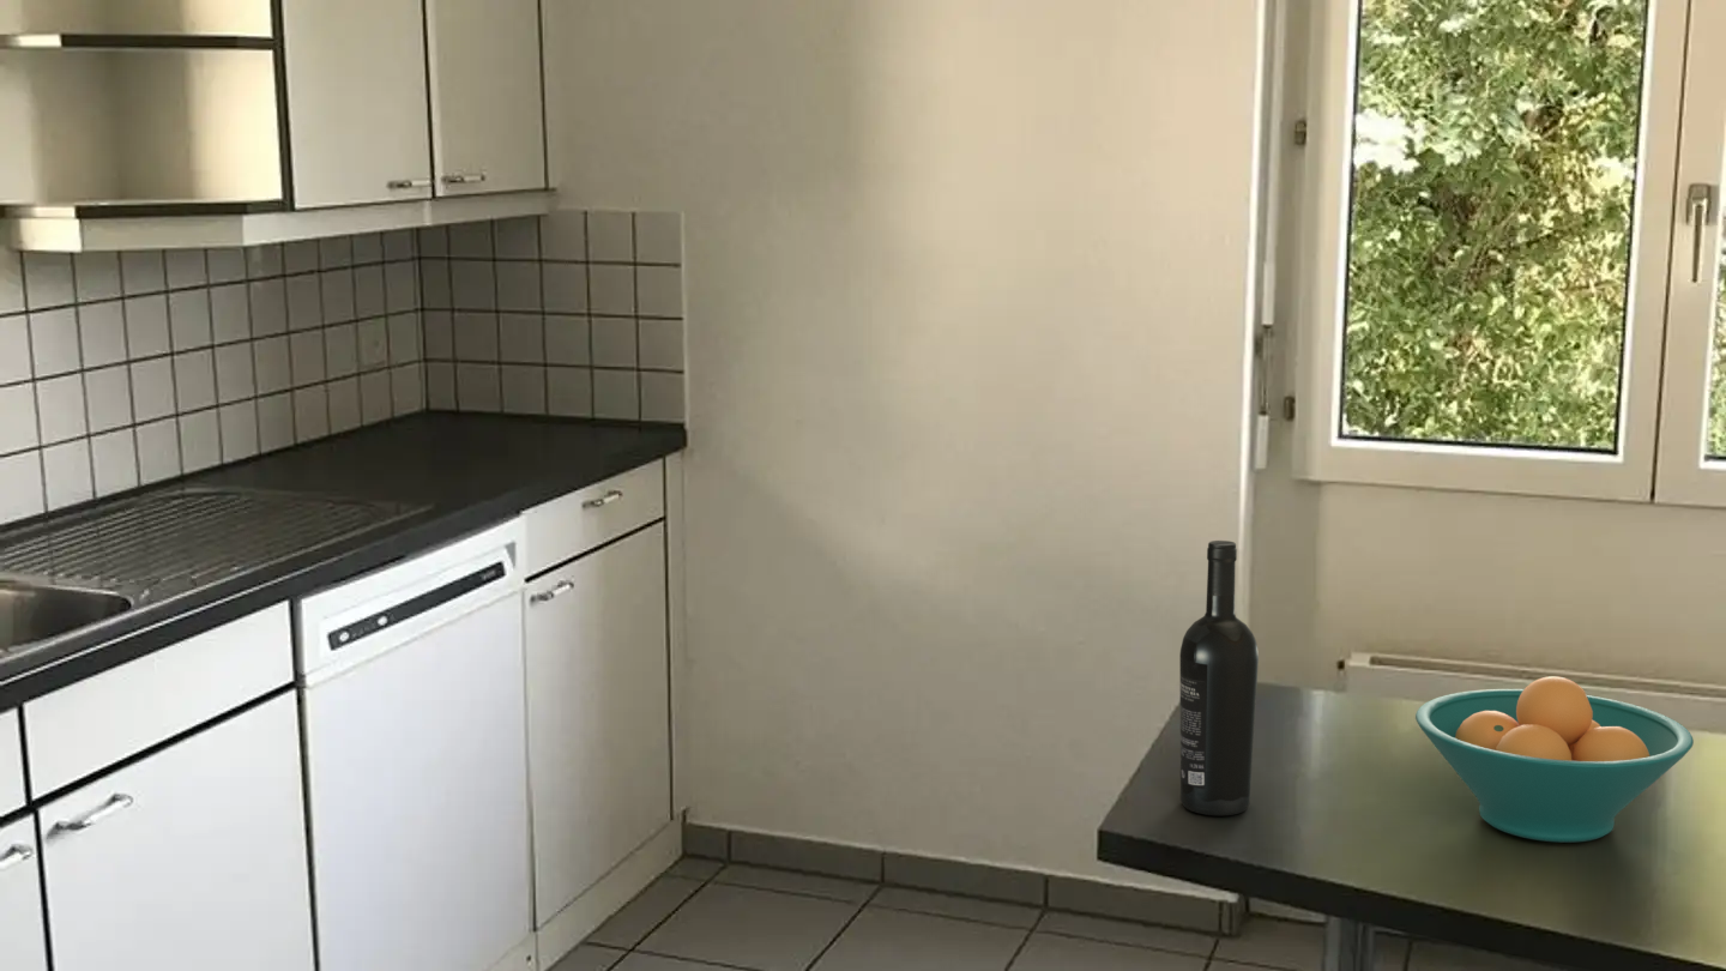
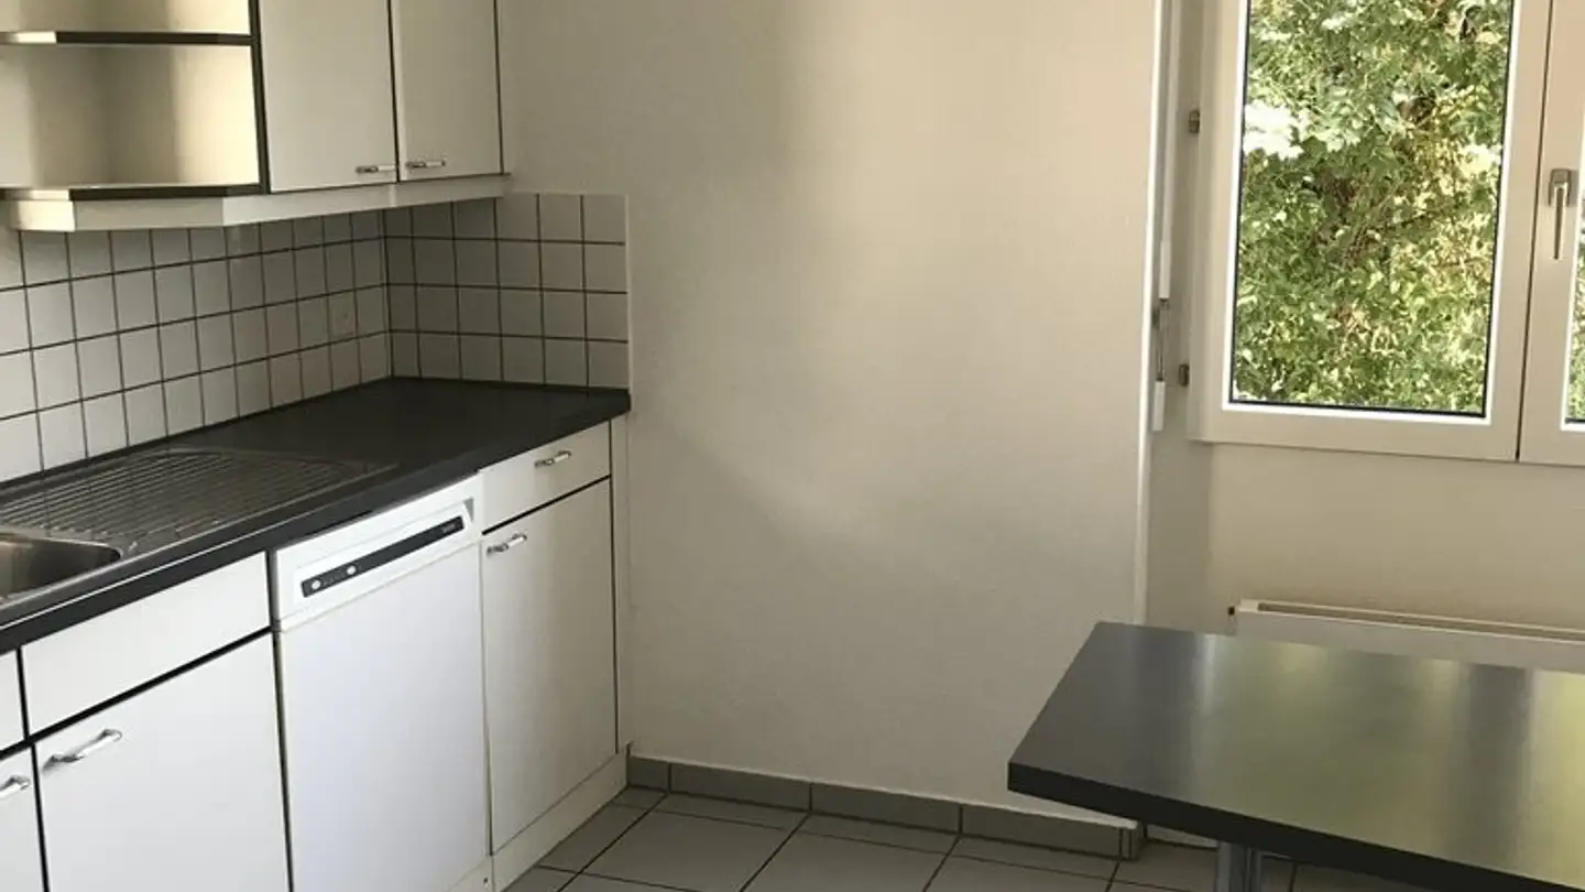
- wine bottle (1218, 675)
- fruit bowl (1550, 750)
